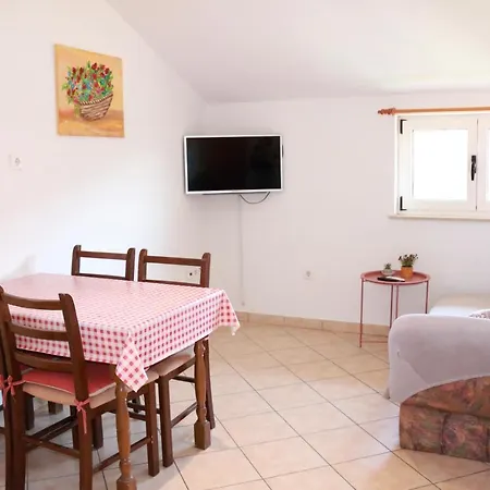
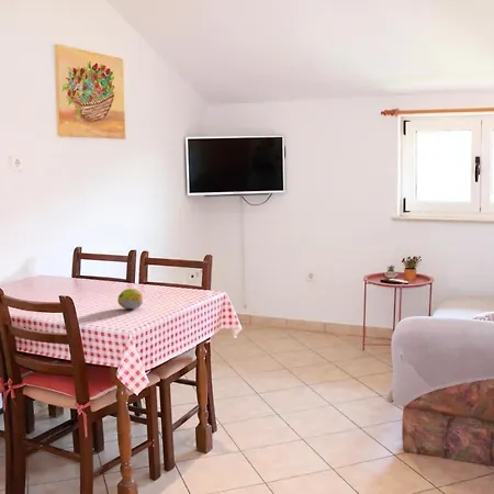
+ fruit (130, 299)
